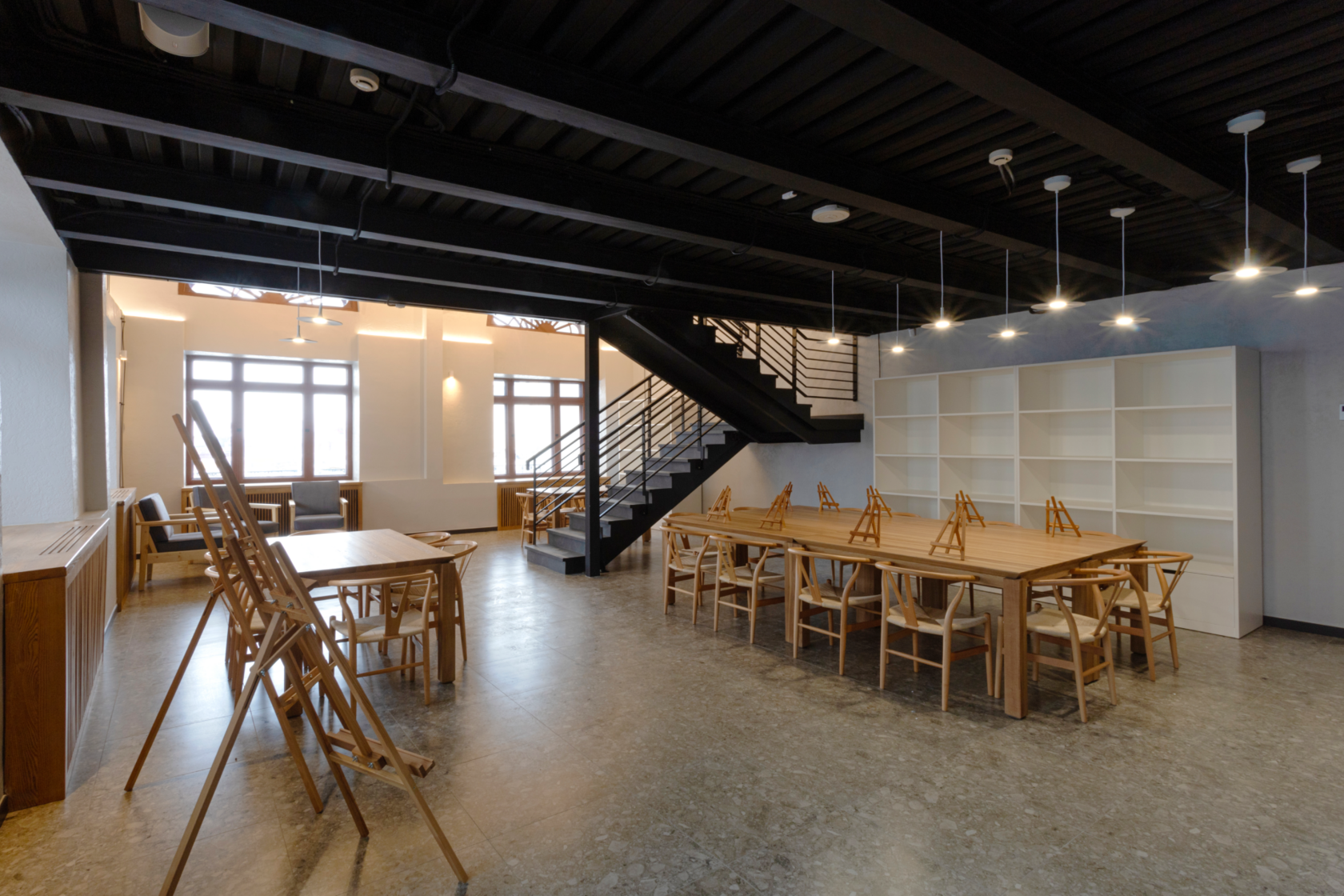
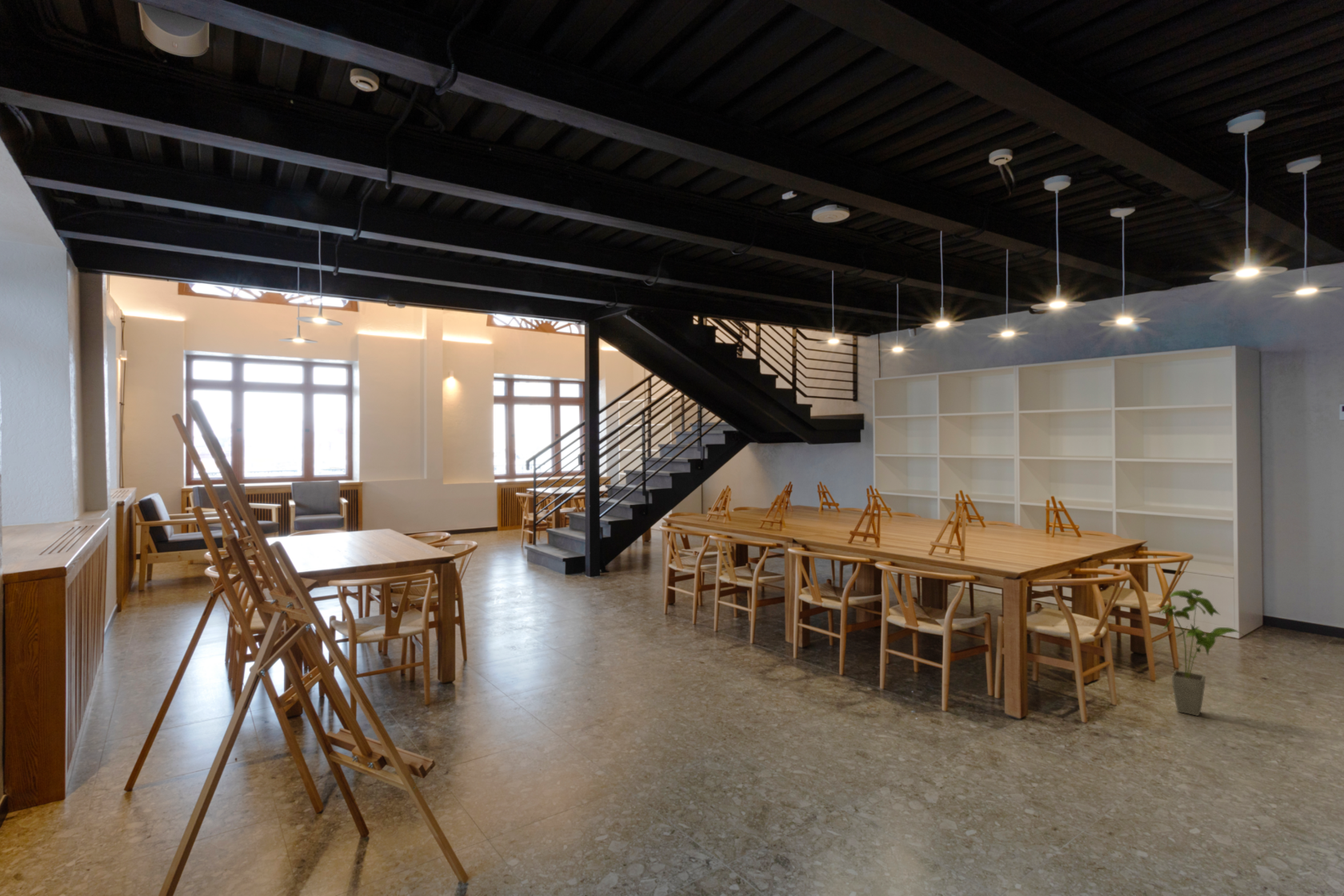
+ house plant (1198, 652)
